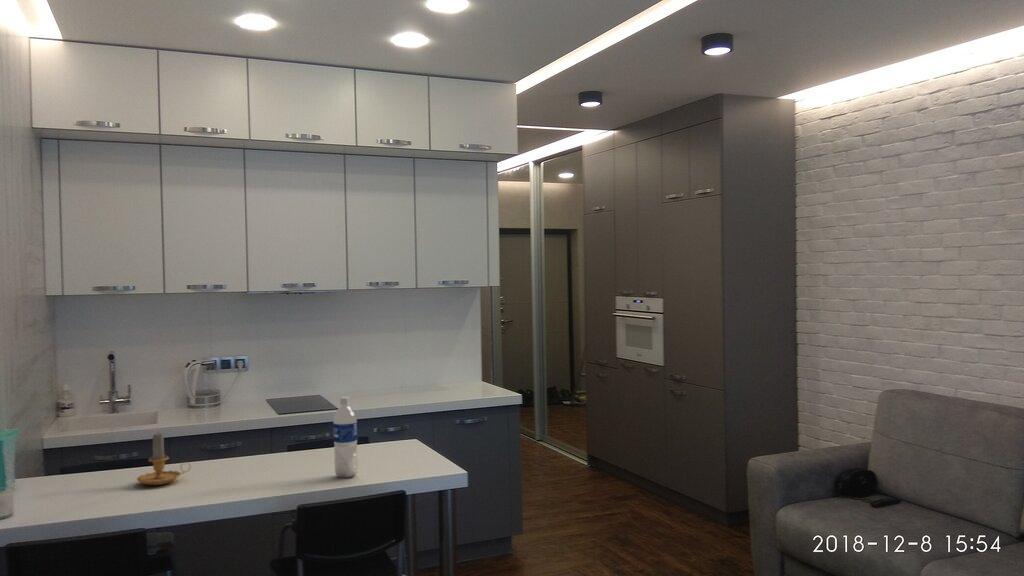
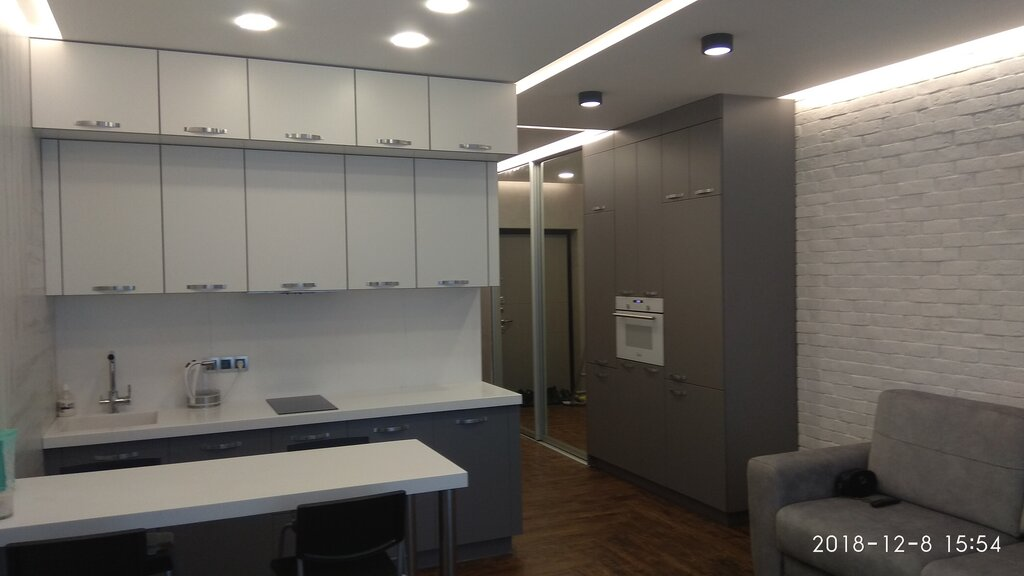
- water bottle (345, 436)
- candle (163, 456)
